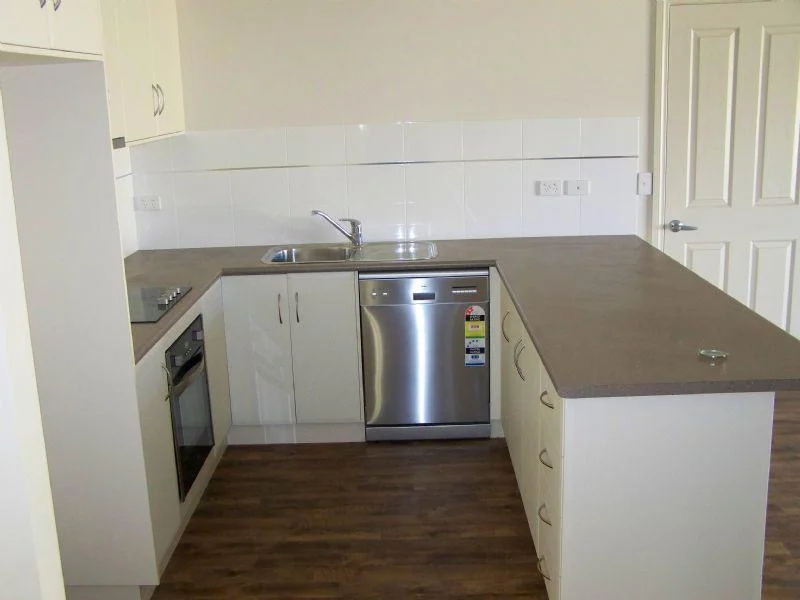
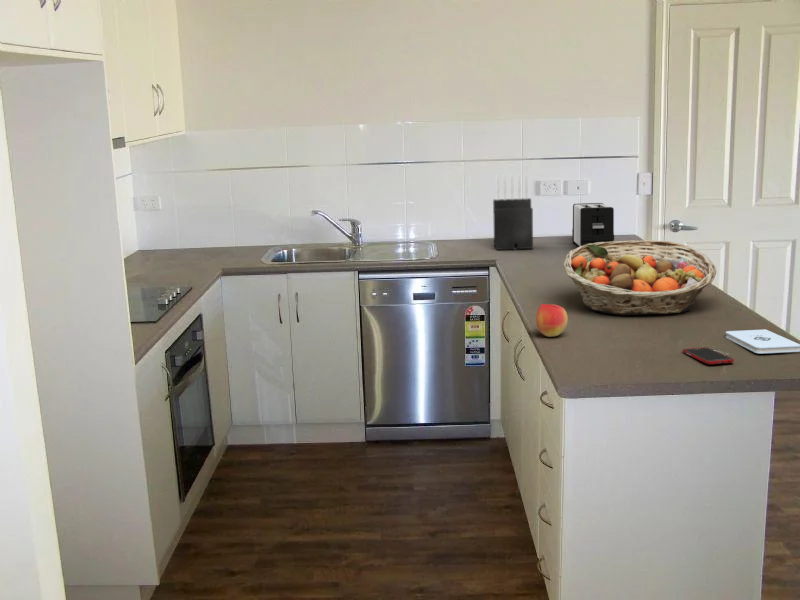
+ cell phone (707, 355)
+ fruit basket (638, 276)
+ apple (551, 319)
+ toaster (592, 226)
+ notepad (761, 341)
+ knife block (513, 211)
